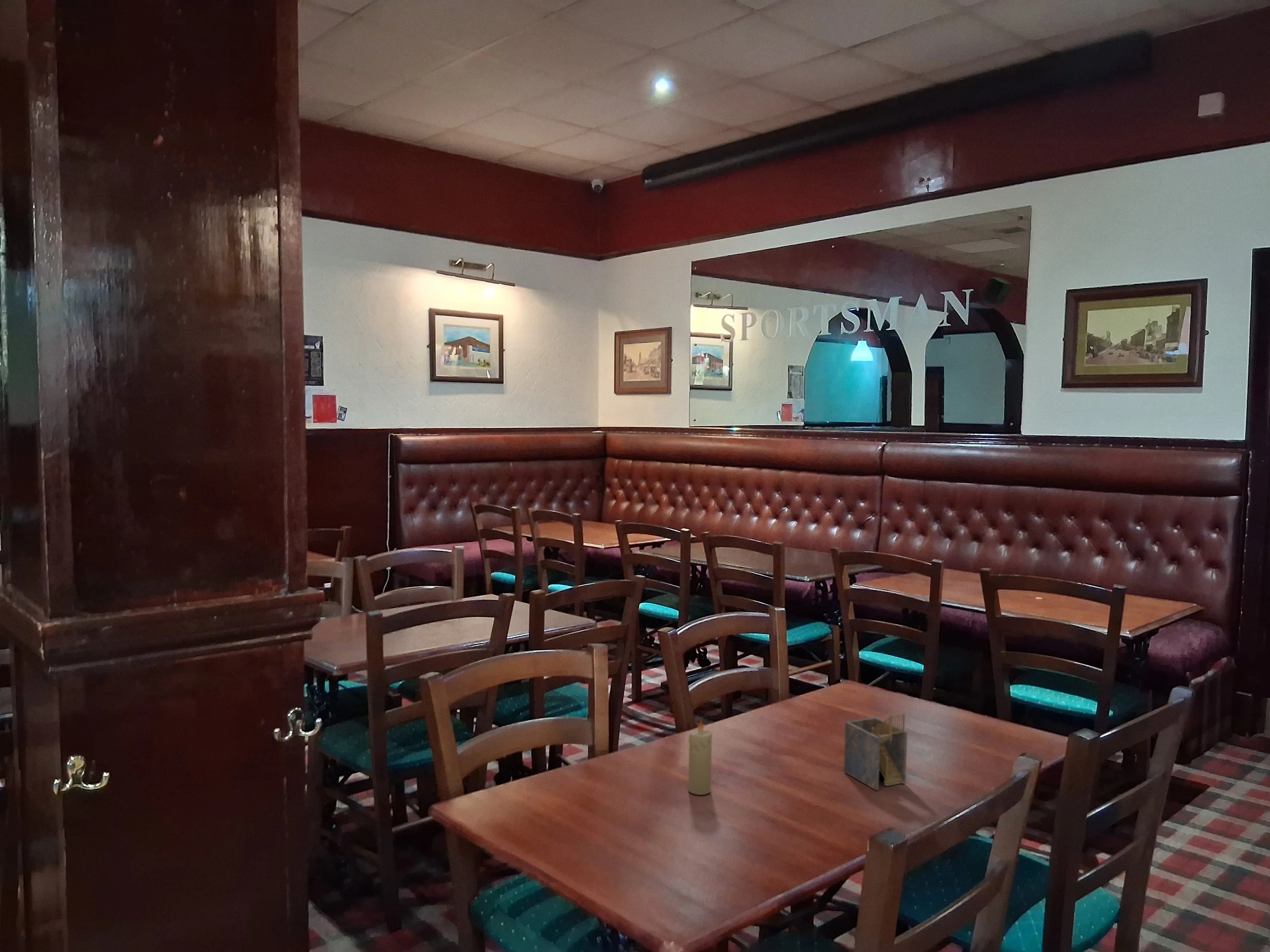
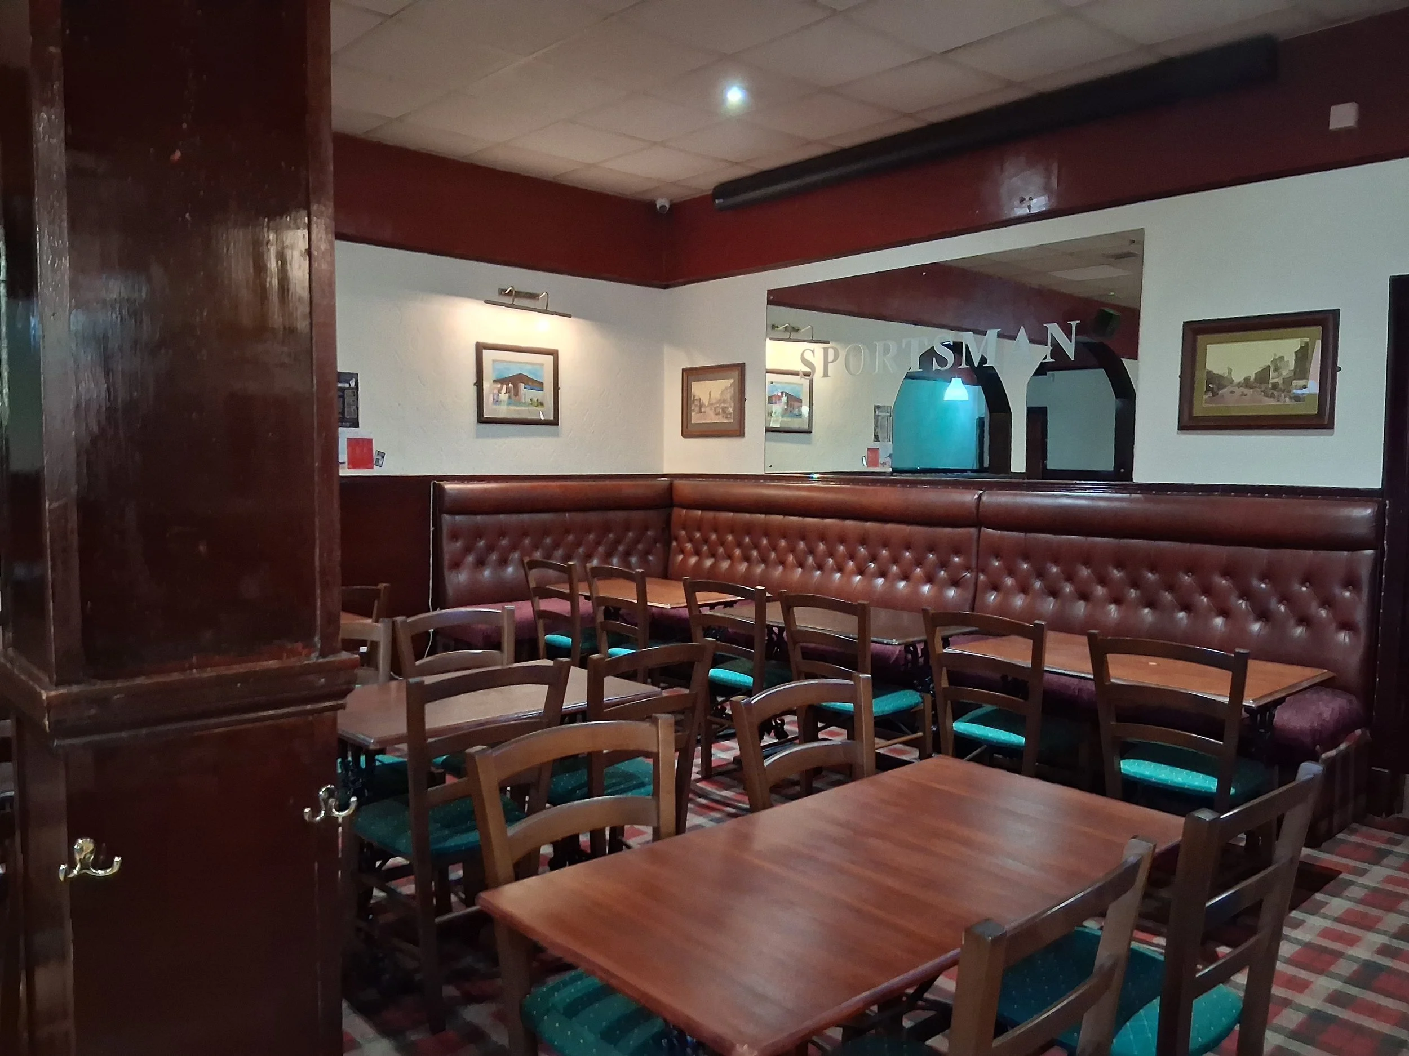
- napkin holder (876, 743)
- candle (700, 755)
